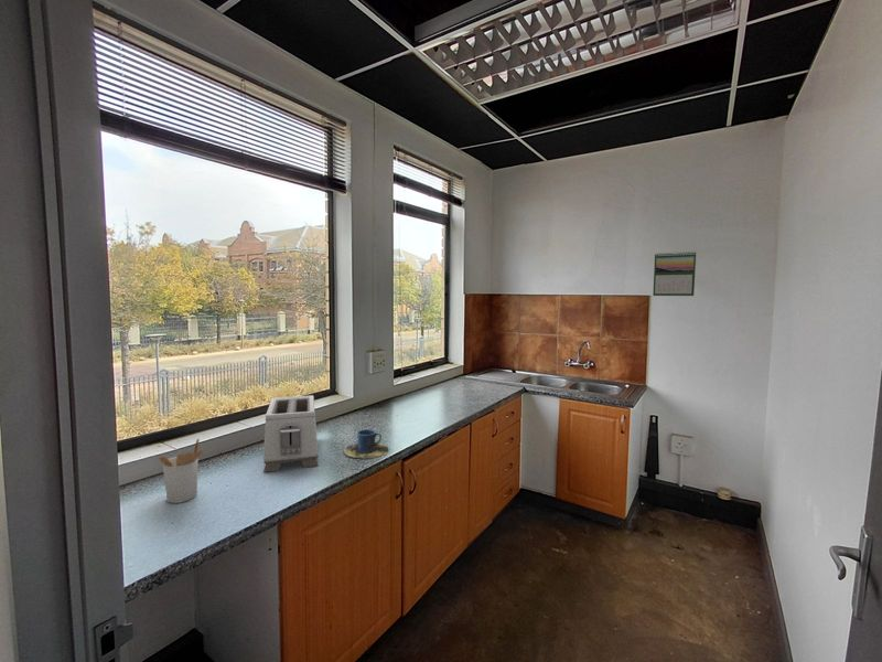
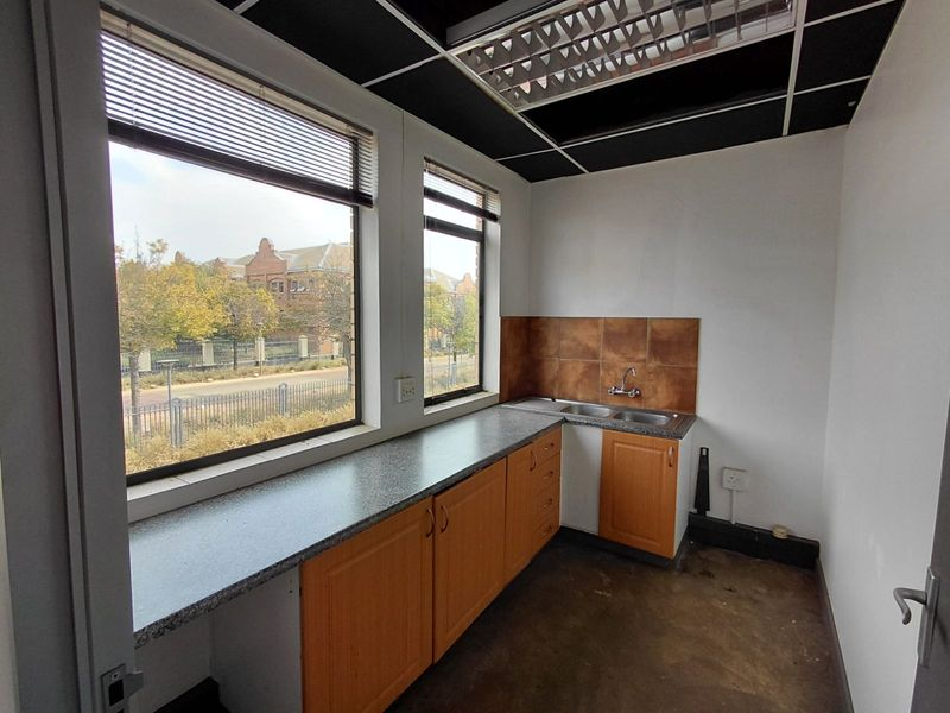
- utensil holder (184, 471)
- cup (366, 440)
- toaster (291, 430)
- calendar (674, 274)
